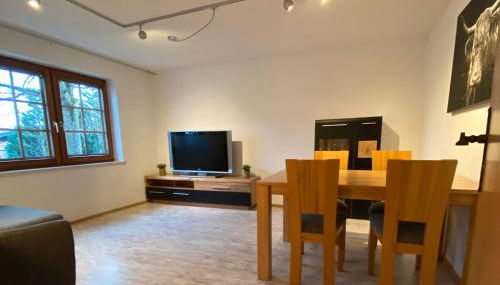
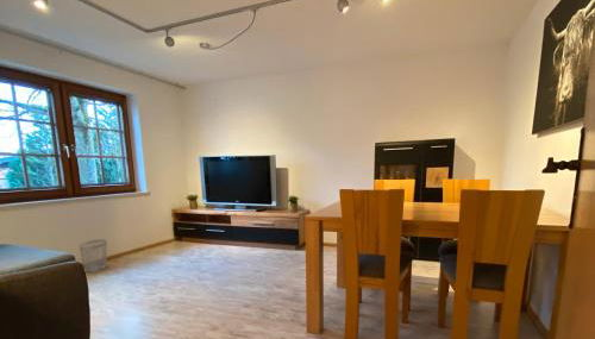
+ wastebasket (94, 256)
